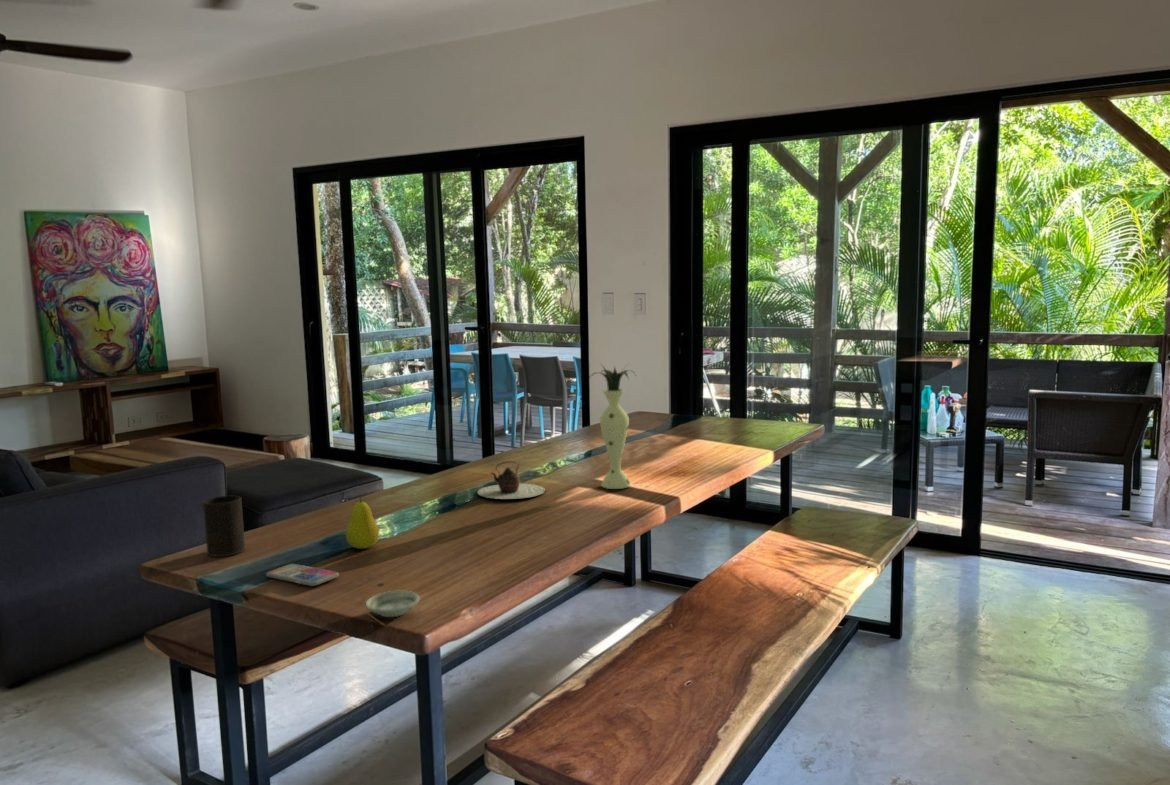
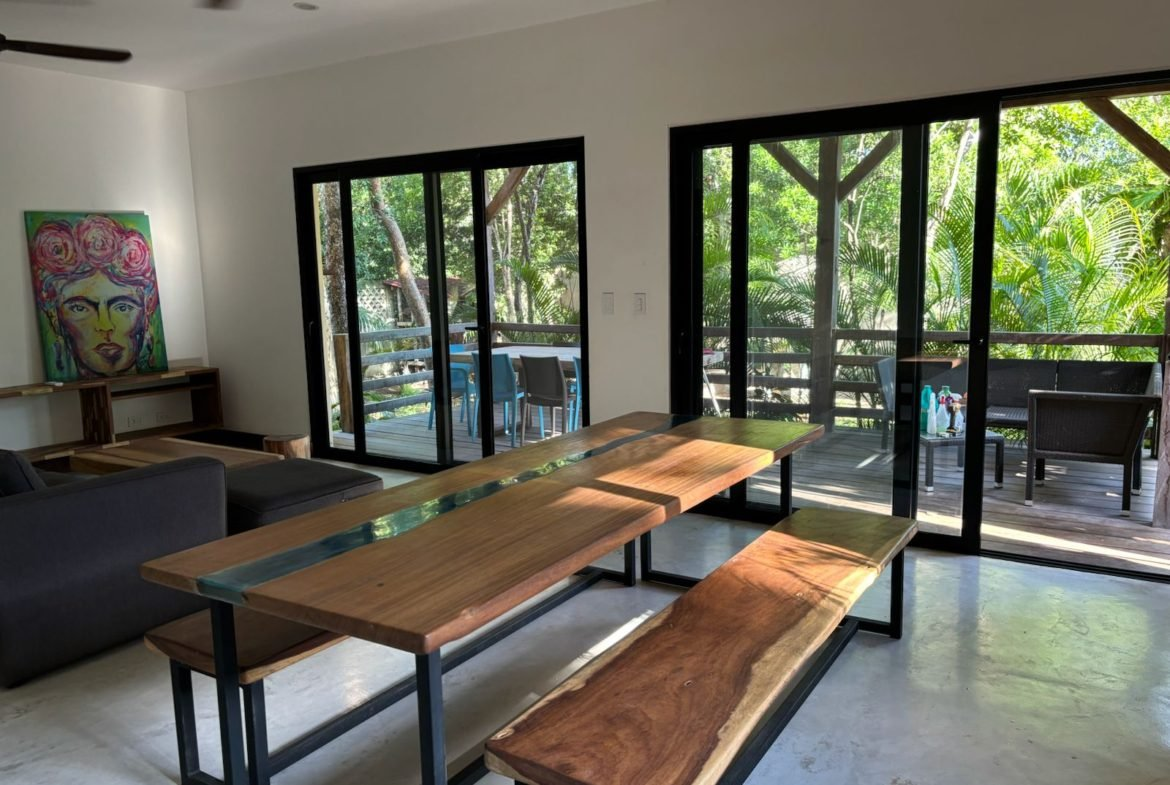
- smartphone (302, 574)
- vase (613, 425)
- cup (224, 525)
- teapot (510, 476)
- saucer (393, 605)
- fruit (361, 521)
